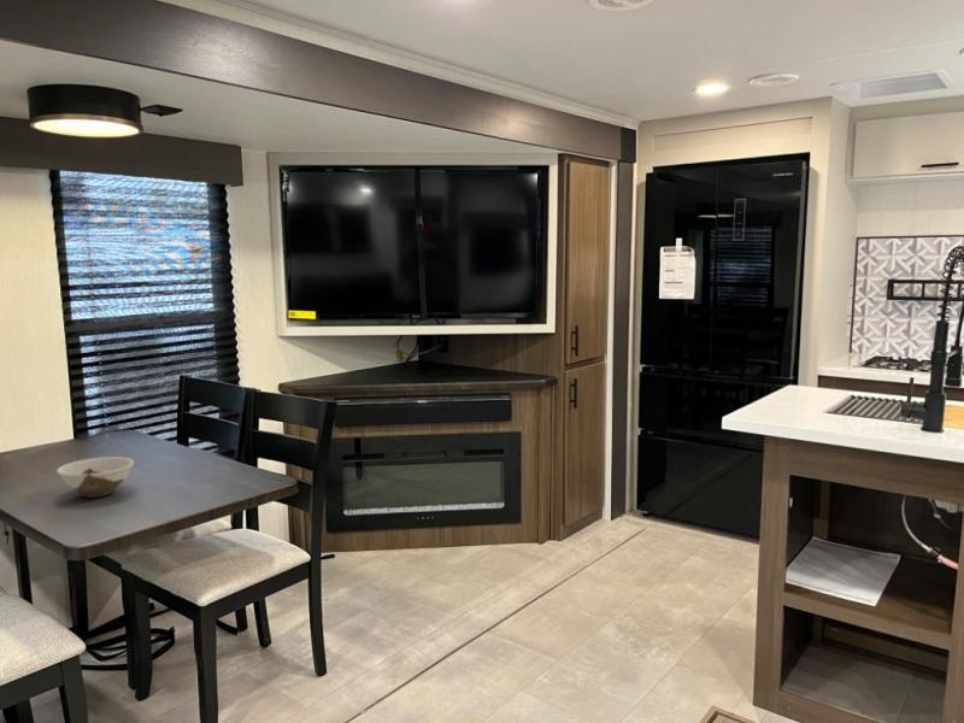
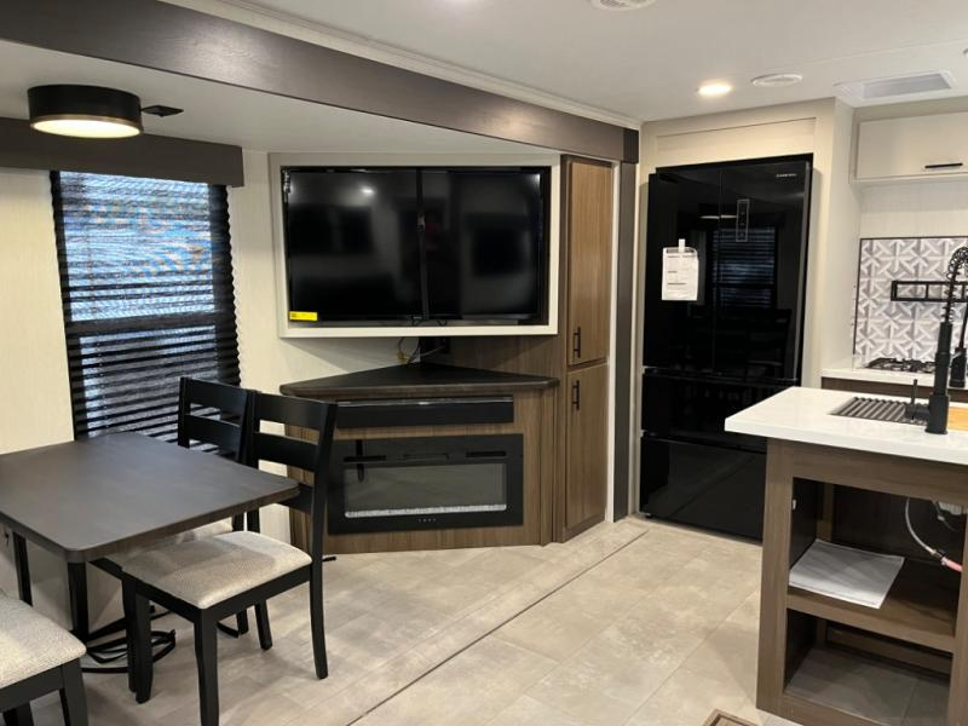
- bowl (96, 478)
